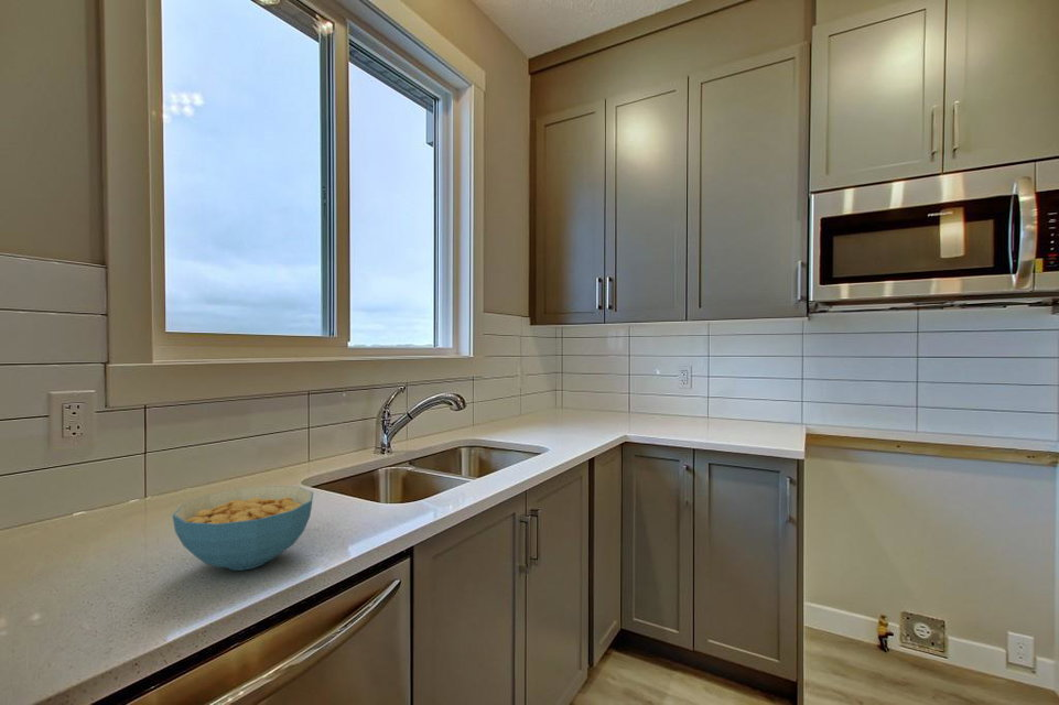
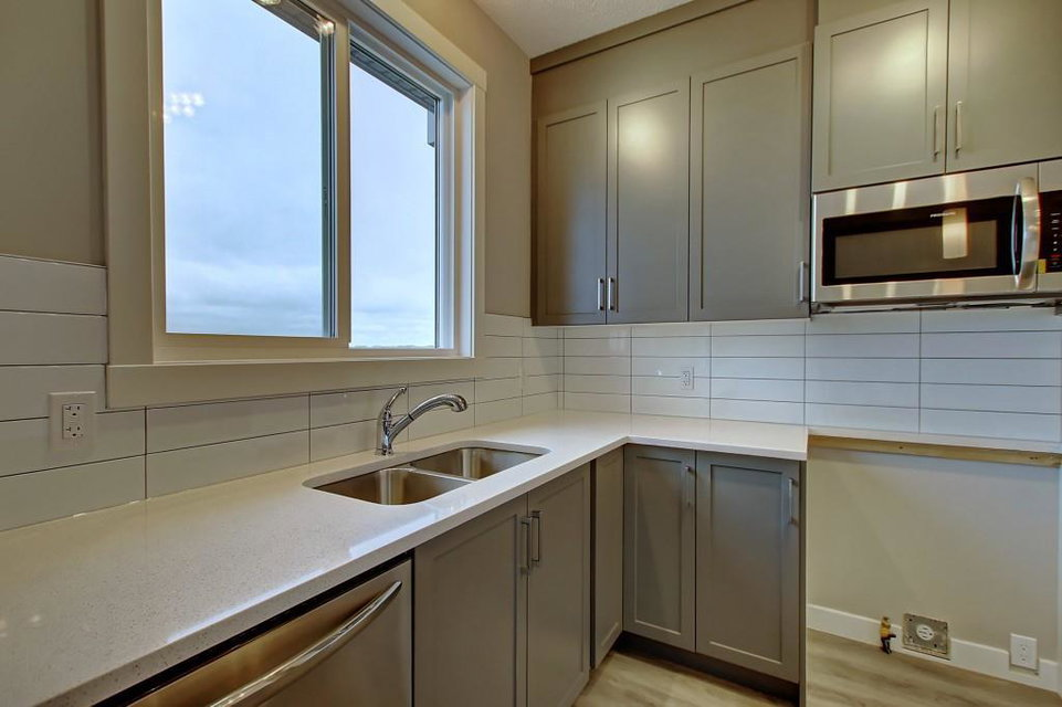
- cereal bowl (248, 532)
